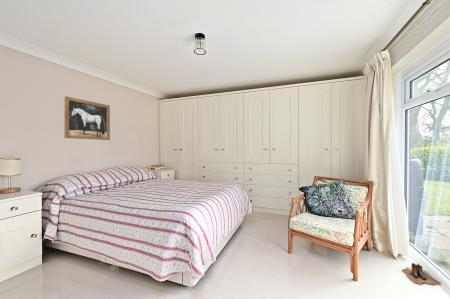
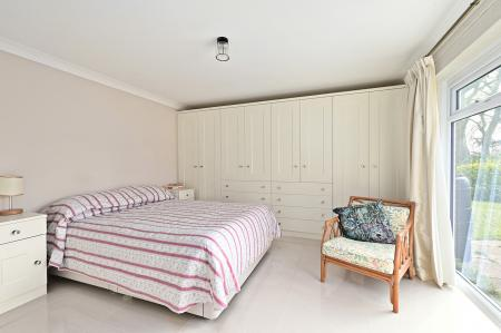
- boots (419, 271)
- wall art (89, 120)
